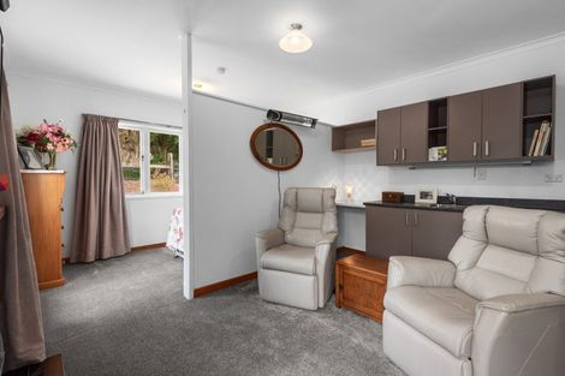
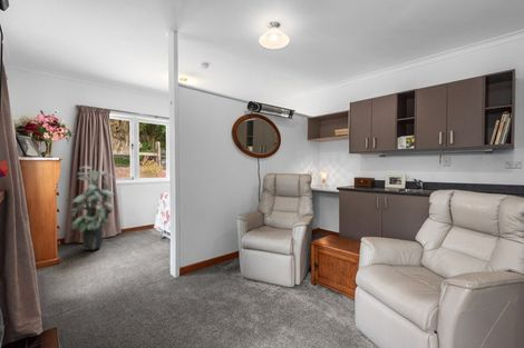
+ indoor plant (90, 207)
